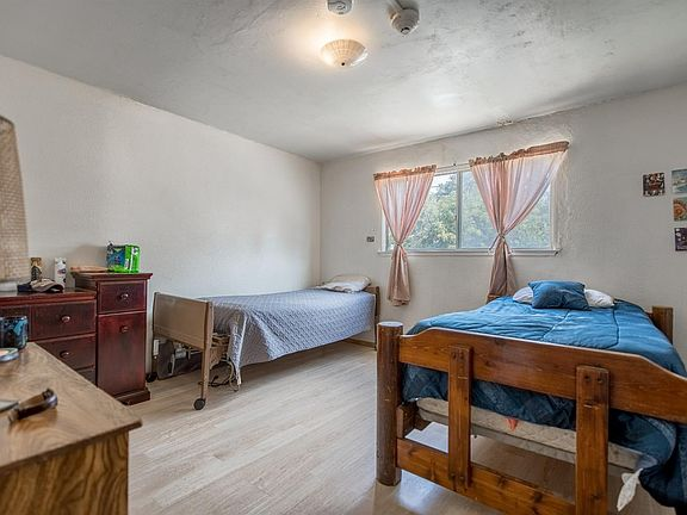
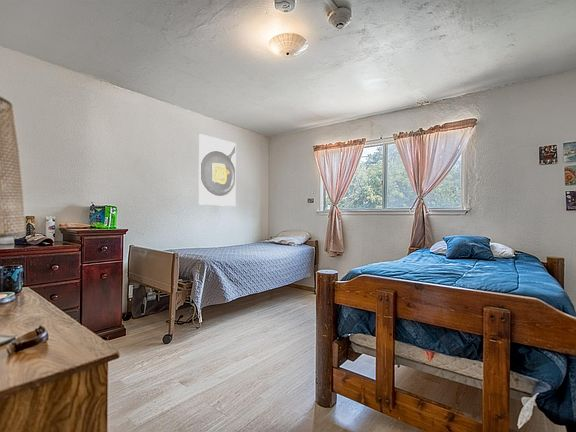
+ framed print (218, 172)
